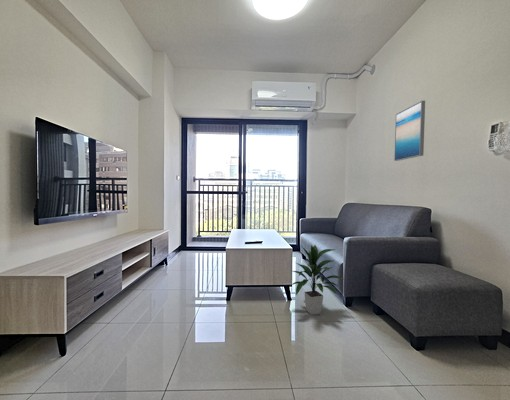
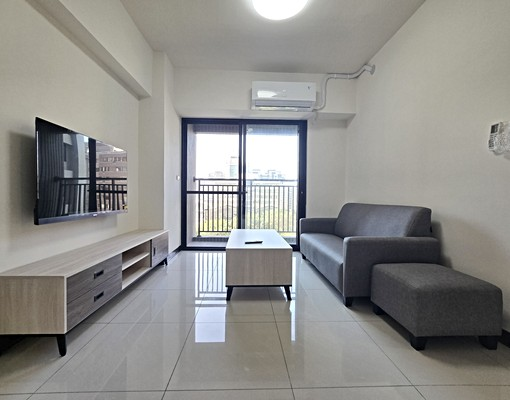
- indoor plant (314, 276)
- wall art (408, 133)
